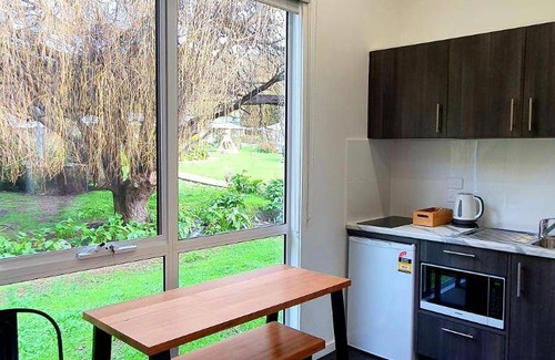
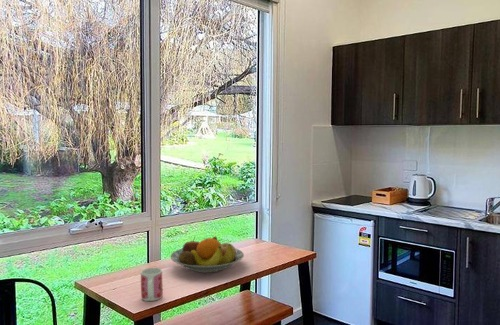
+ fruit bowl (207, 251)
+ mug (150, 285)
